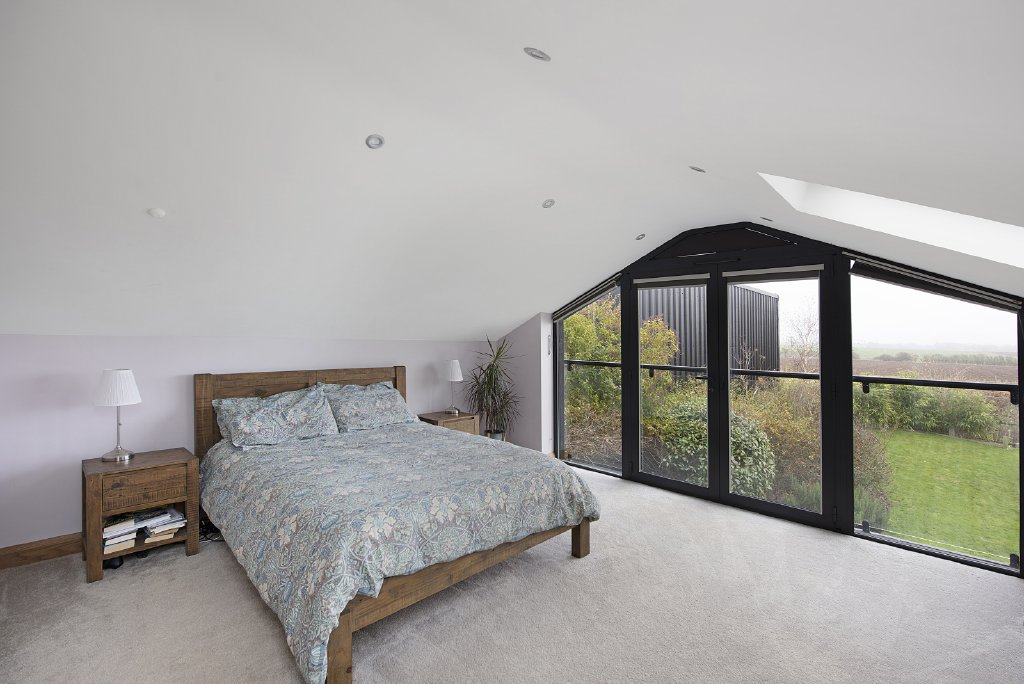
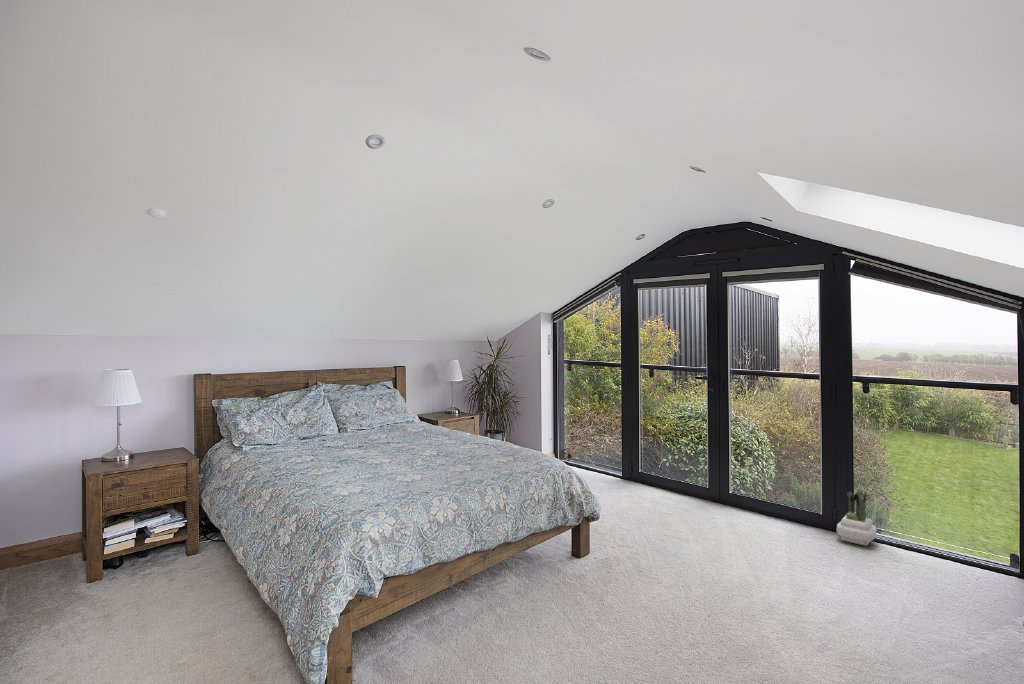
+ potted plant (856, 515)
